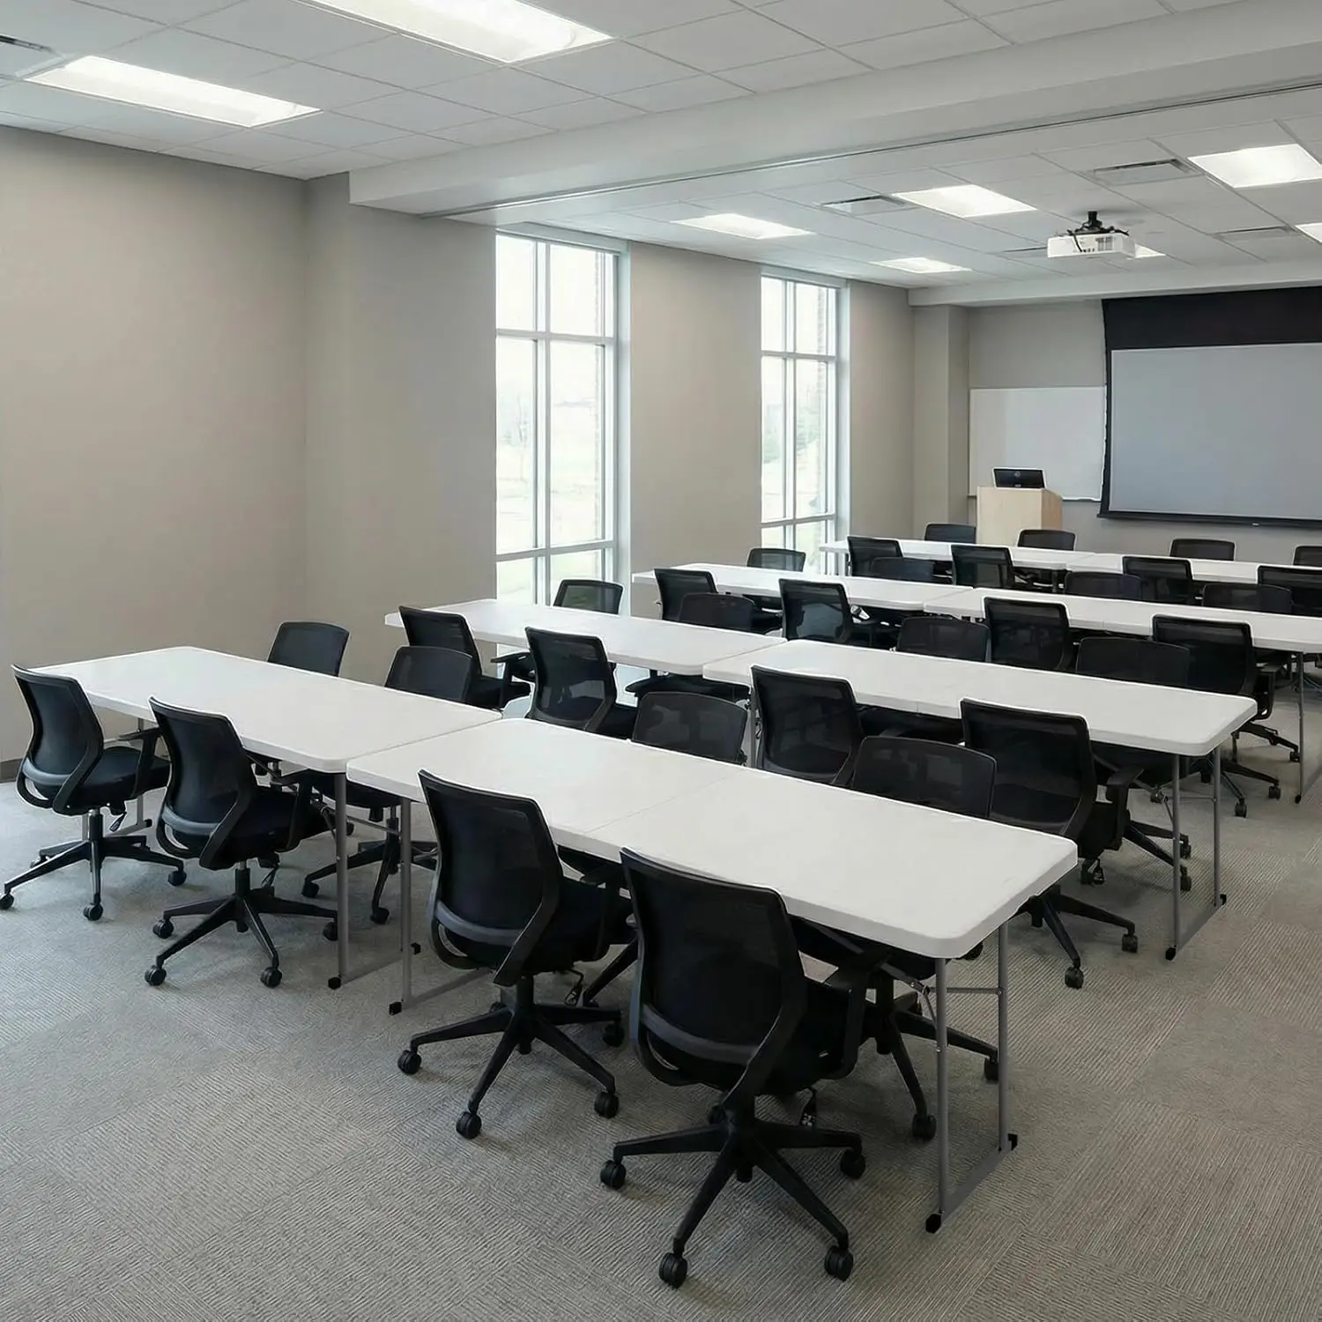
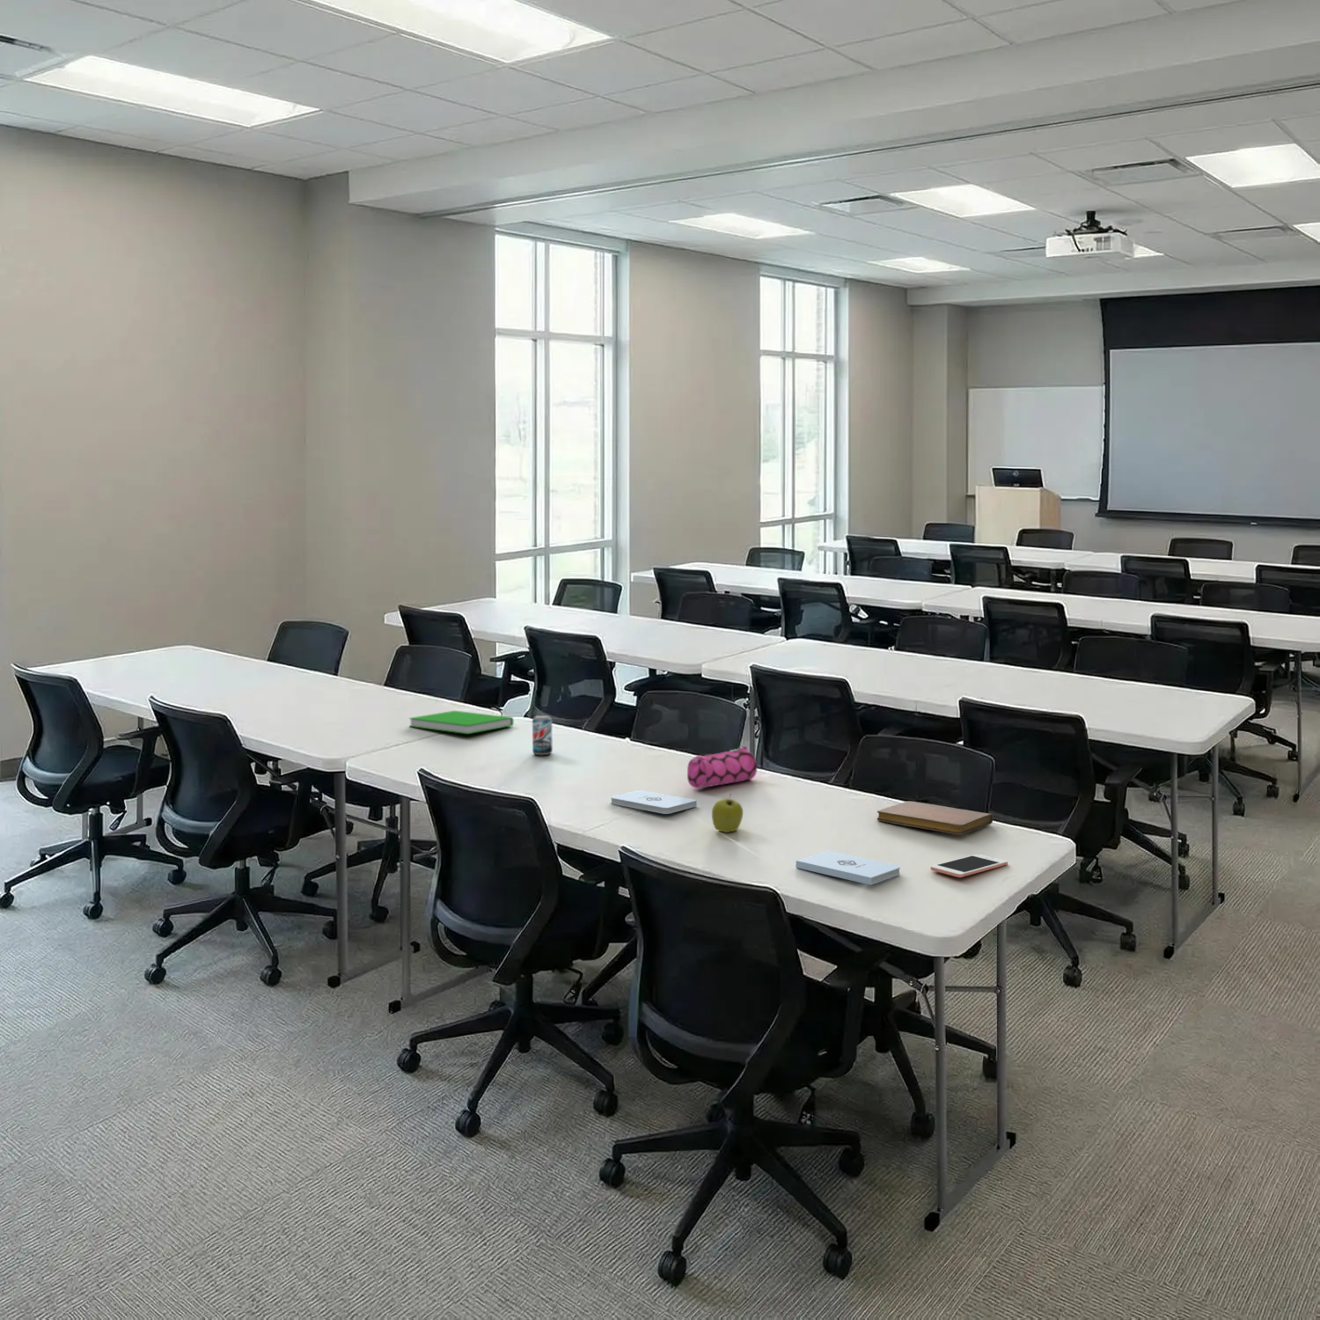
+ cell phone (969, 865)
+ notebook (933, 817)
+ pencil case (720, 766)
+ notepad (849, 867)
+ notepad (652, 801)
+ book (461, 722)
+ apple (726, 812)
+ beer can (542, 735)
